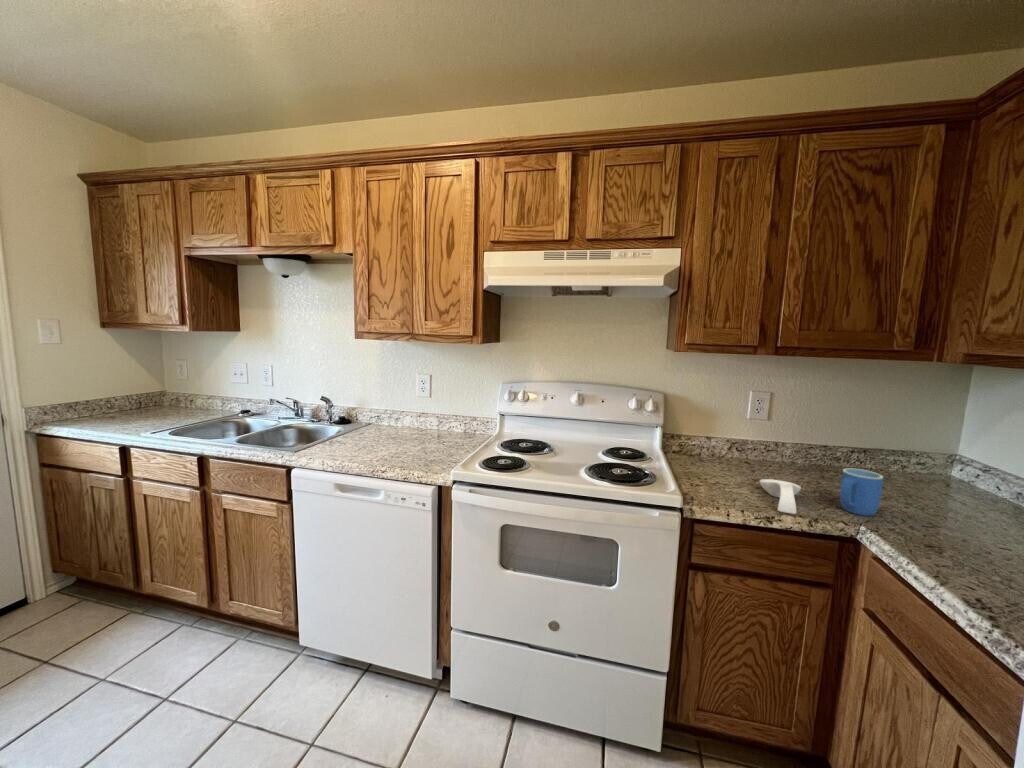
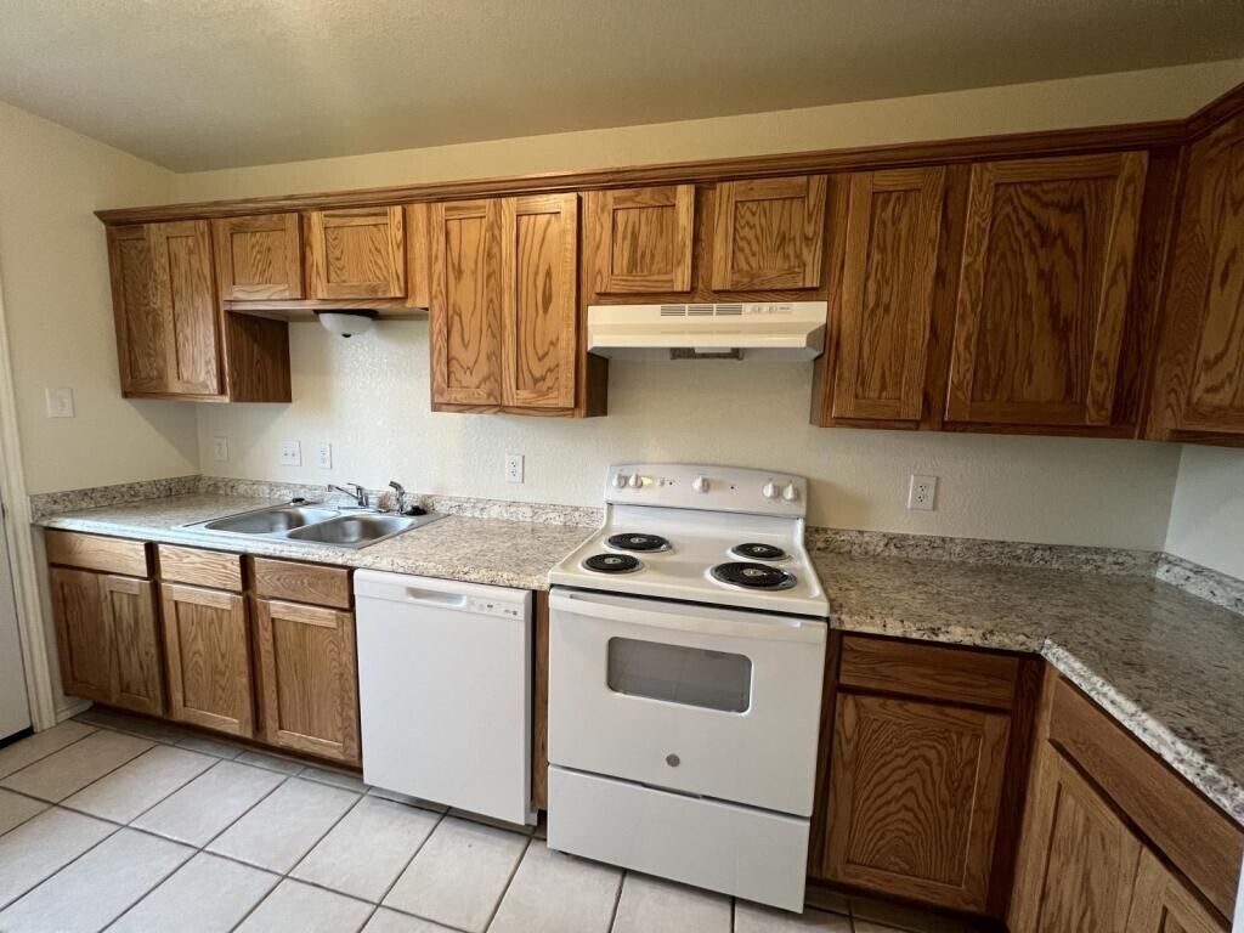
- mug (857, 492)
- spoon rest (782, 490)
